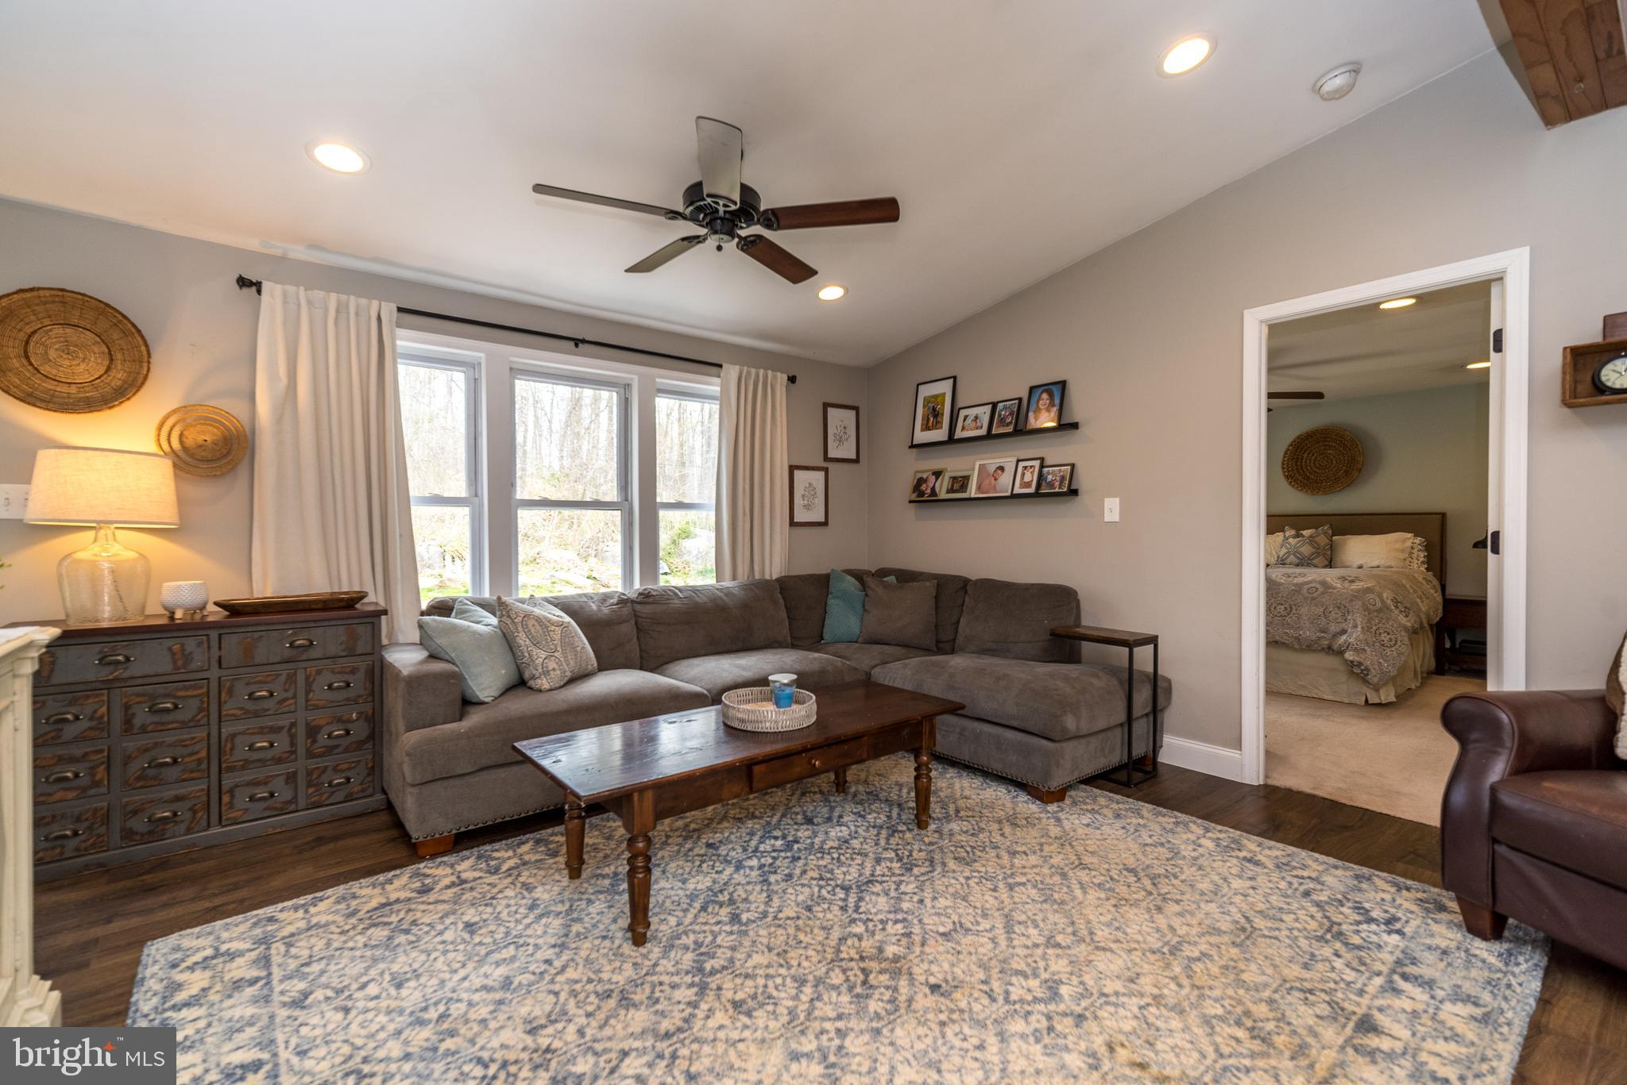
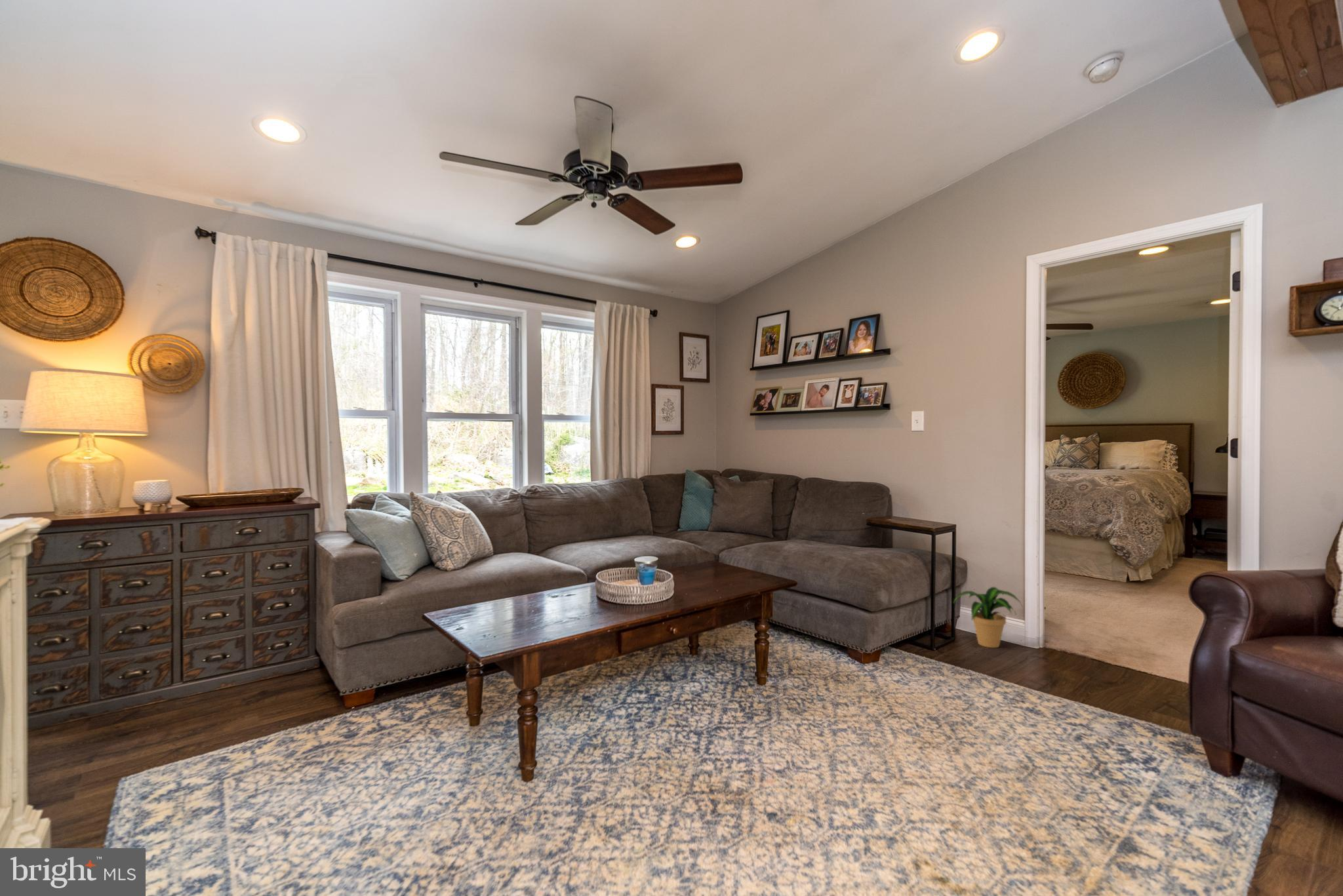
+ potted plant (989, 617)
